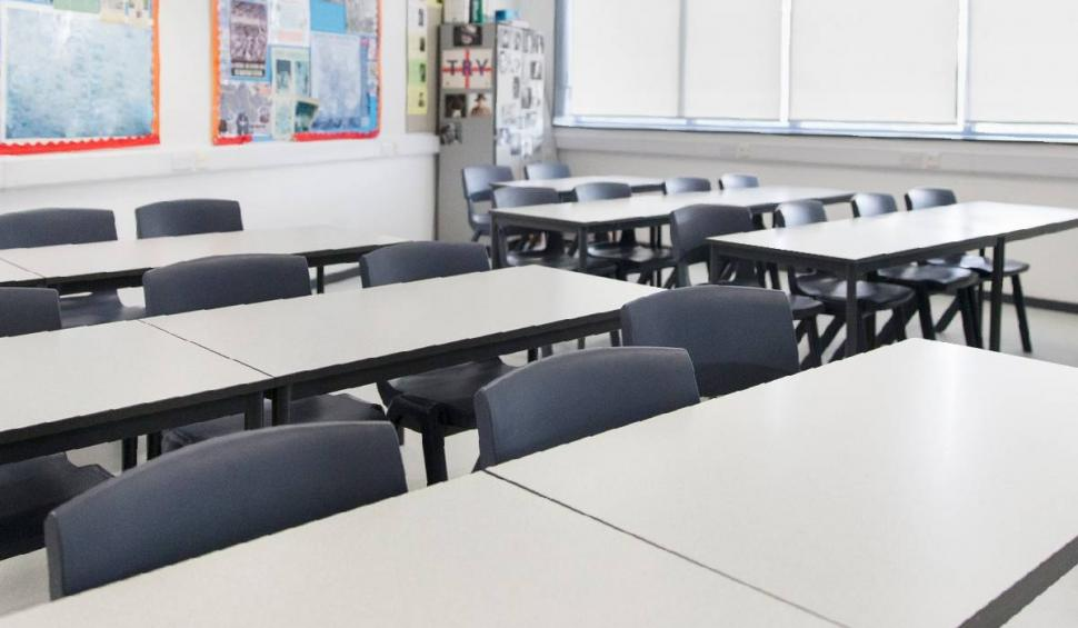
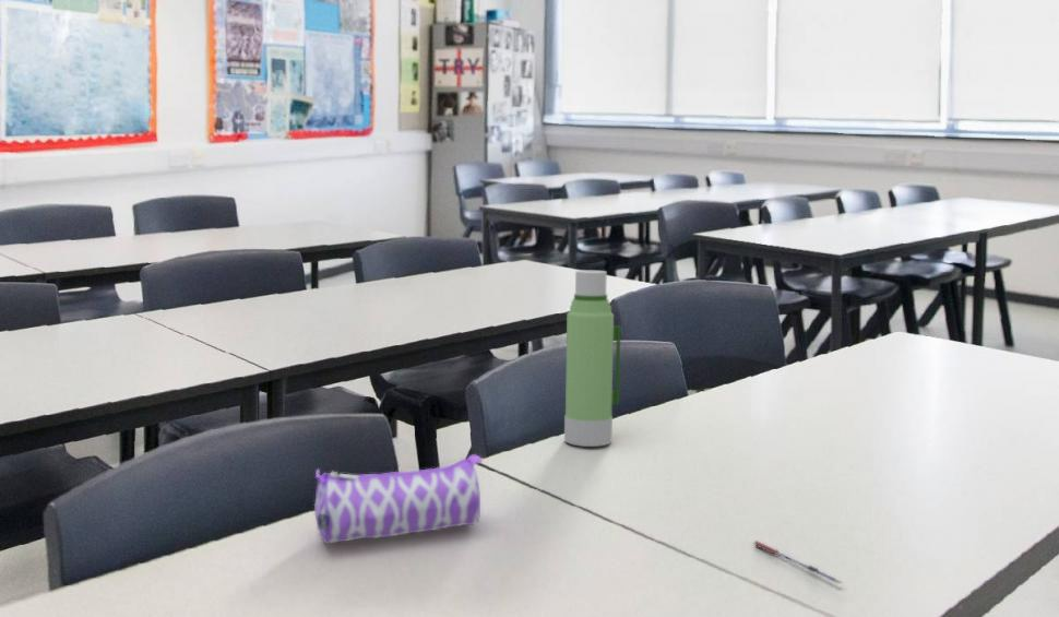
+ water bottle (591, 357)
+ pencil case (396, 497)
+ pen (796, 561)
